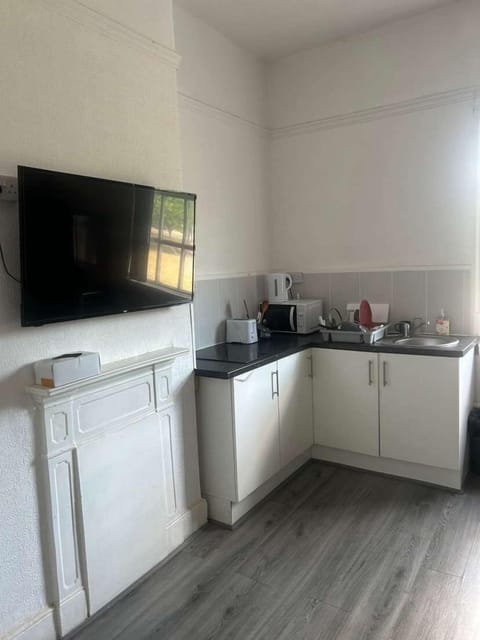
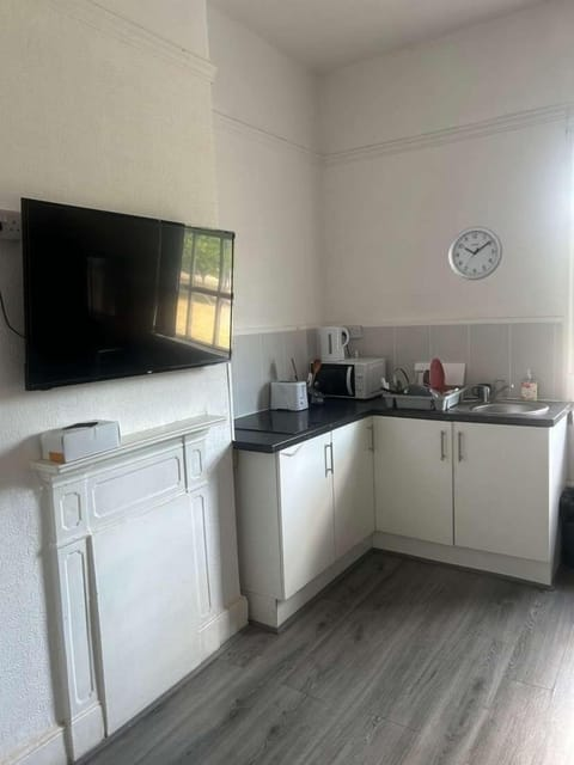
+ wall clock (474, 253)
